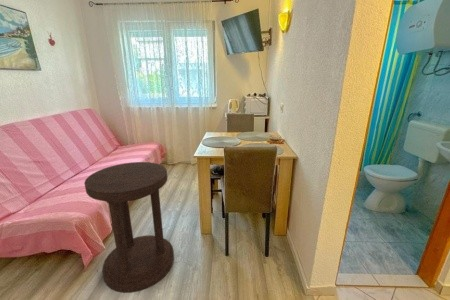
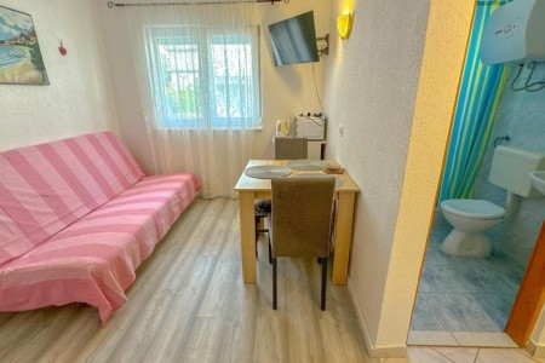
- side table (130, 221)
